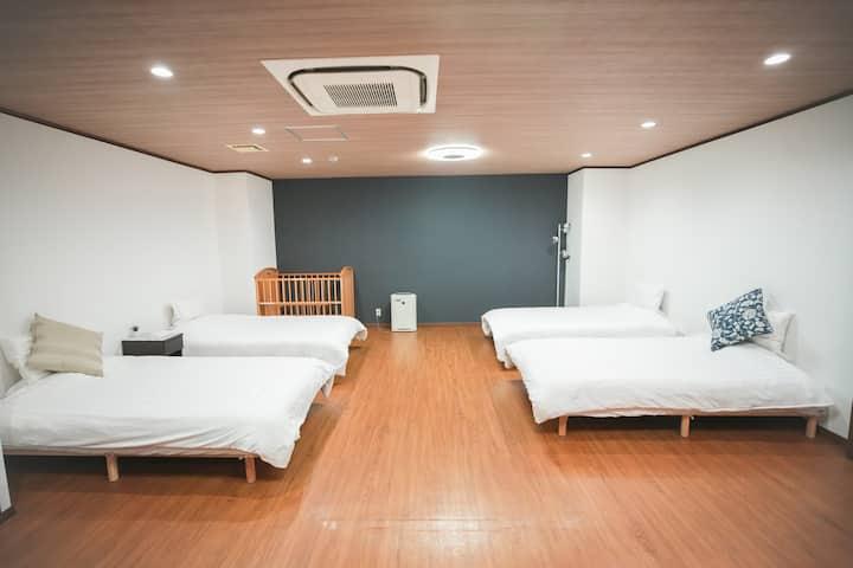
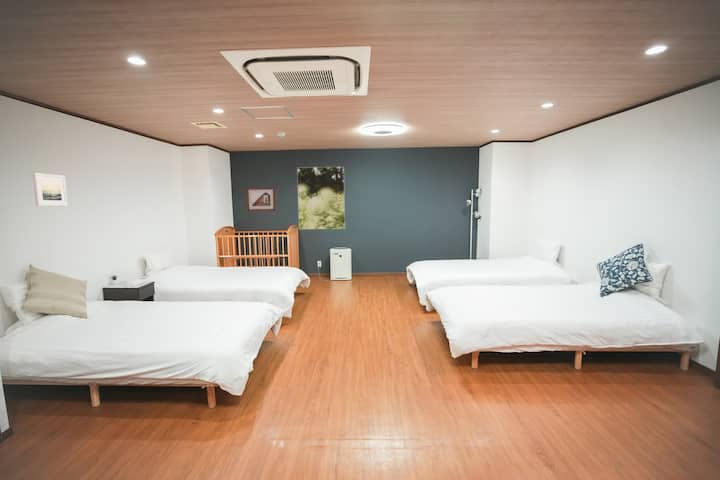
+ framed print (321, 198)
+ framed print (51, 190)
+ picture frame (261, 199)
